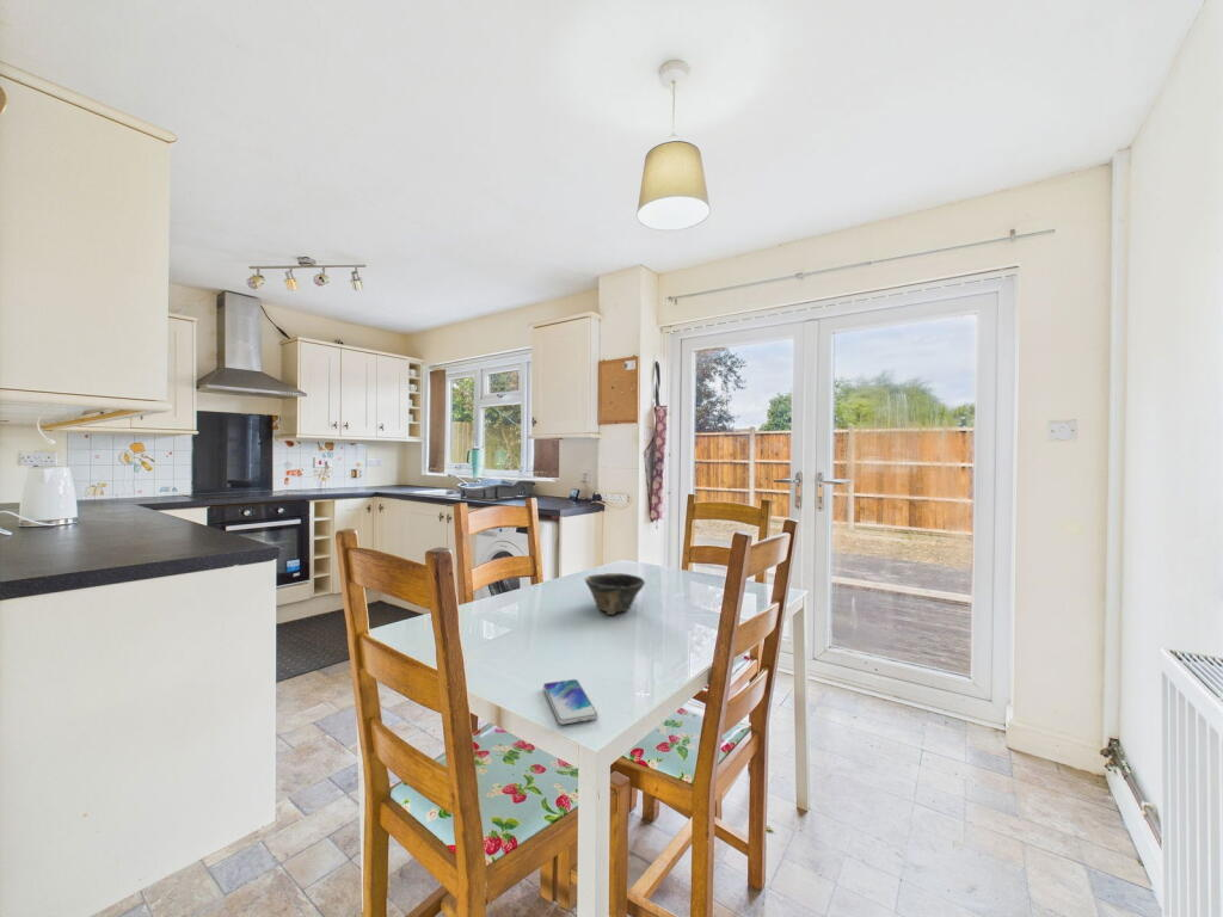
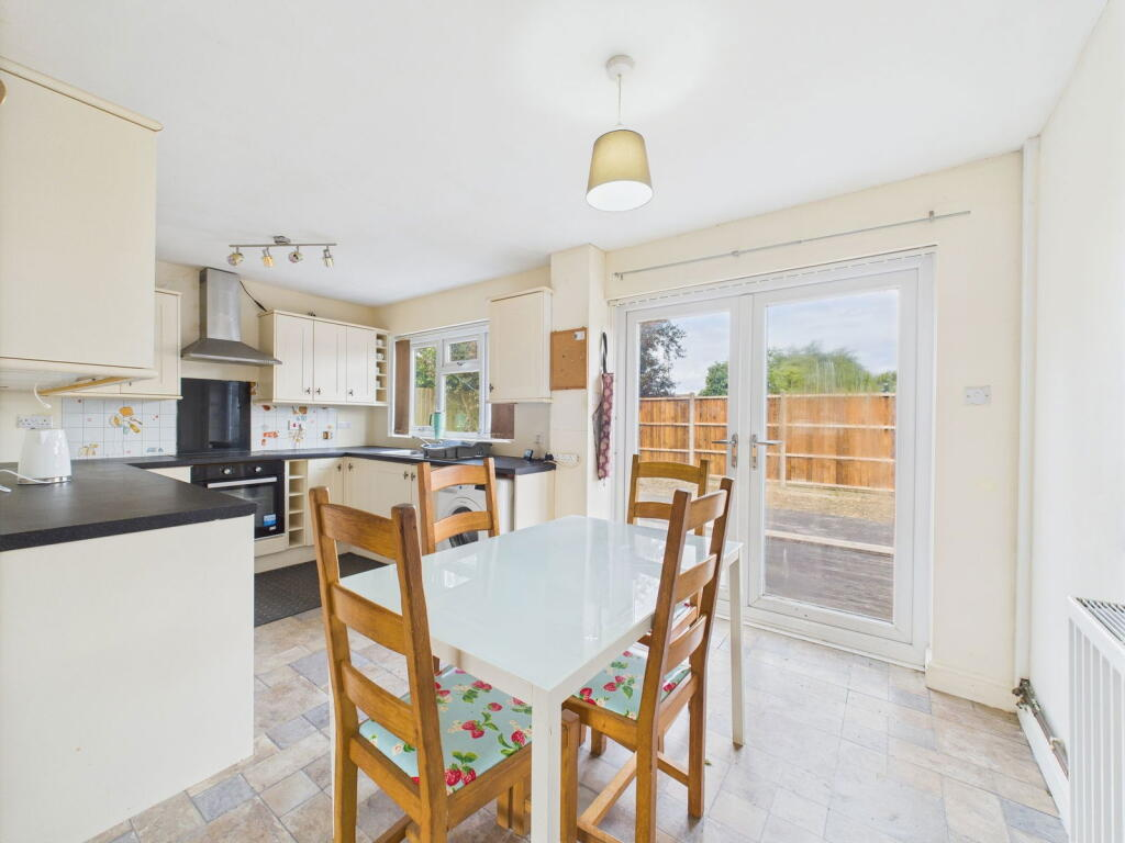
- smartphone (569, 700)
- bowl (614, 593)
